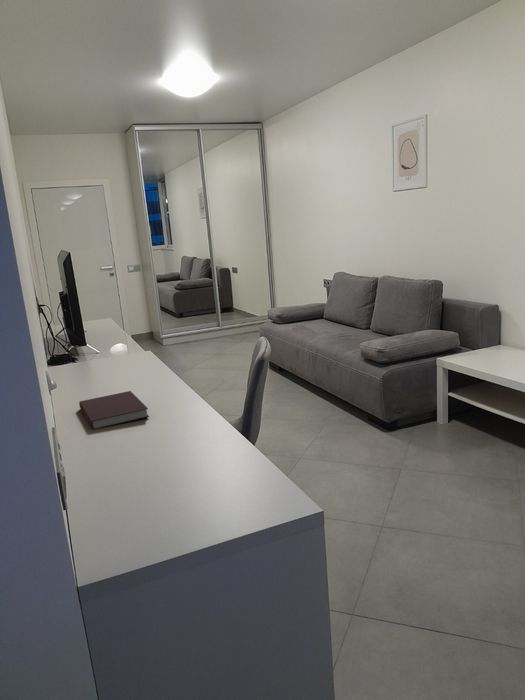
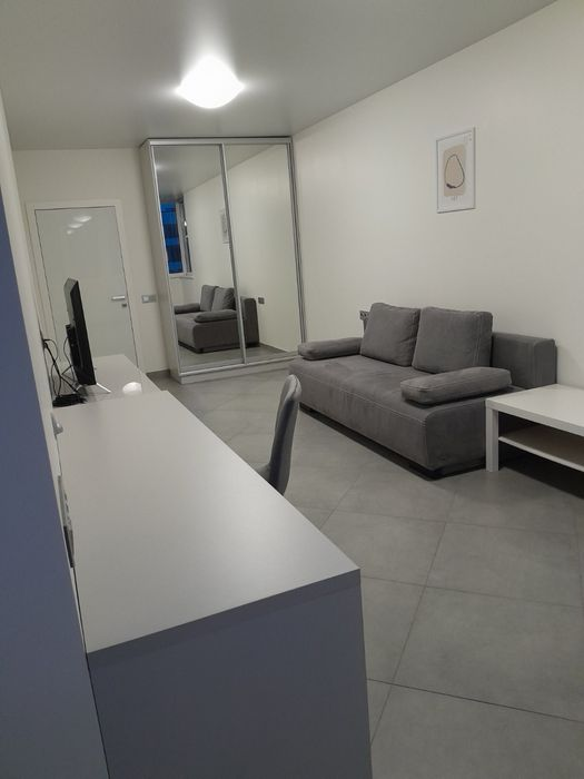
- notebook (112, 408)
